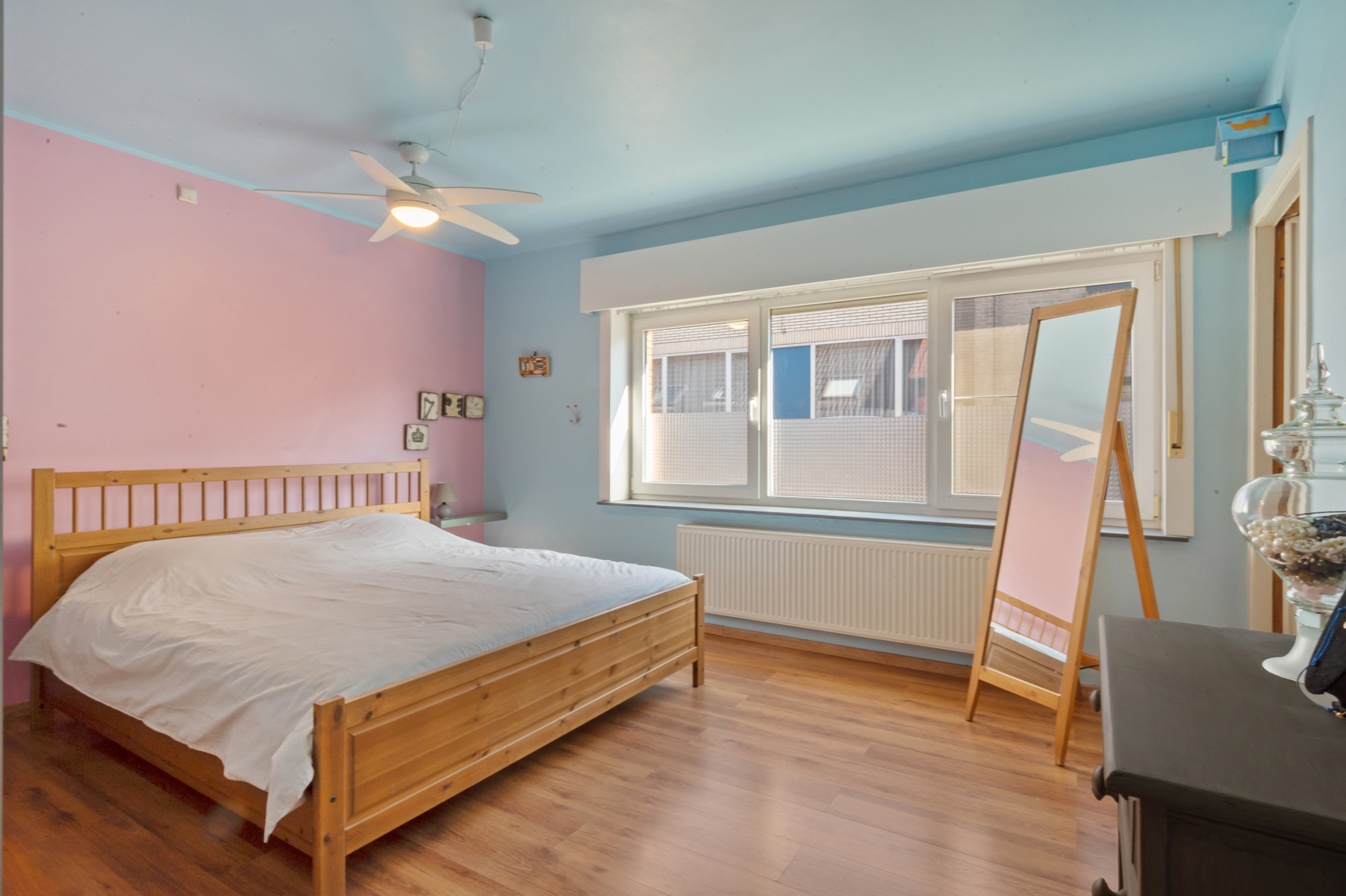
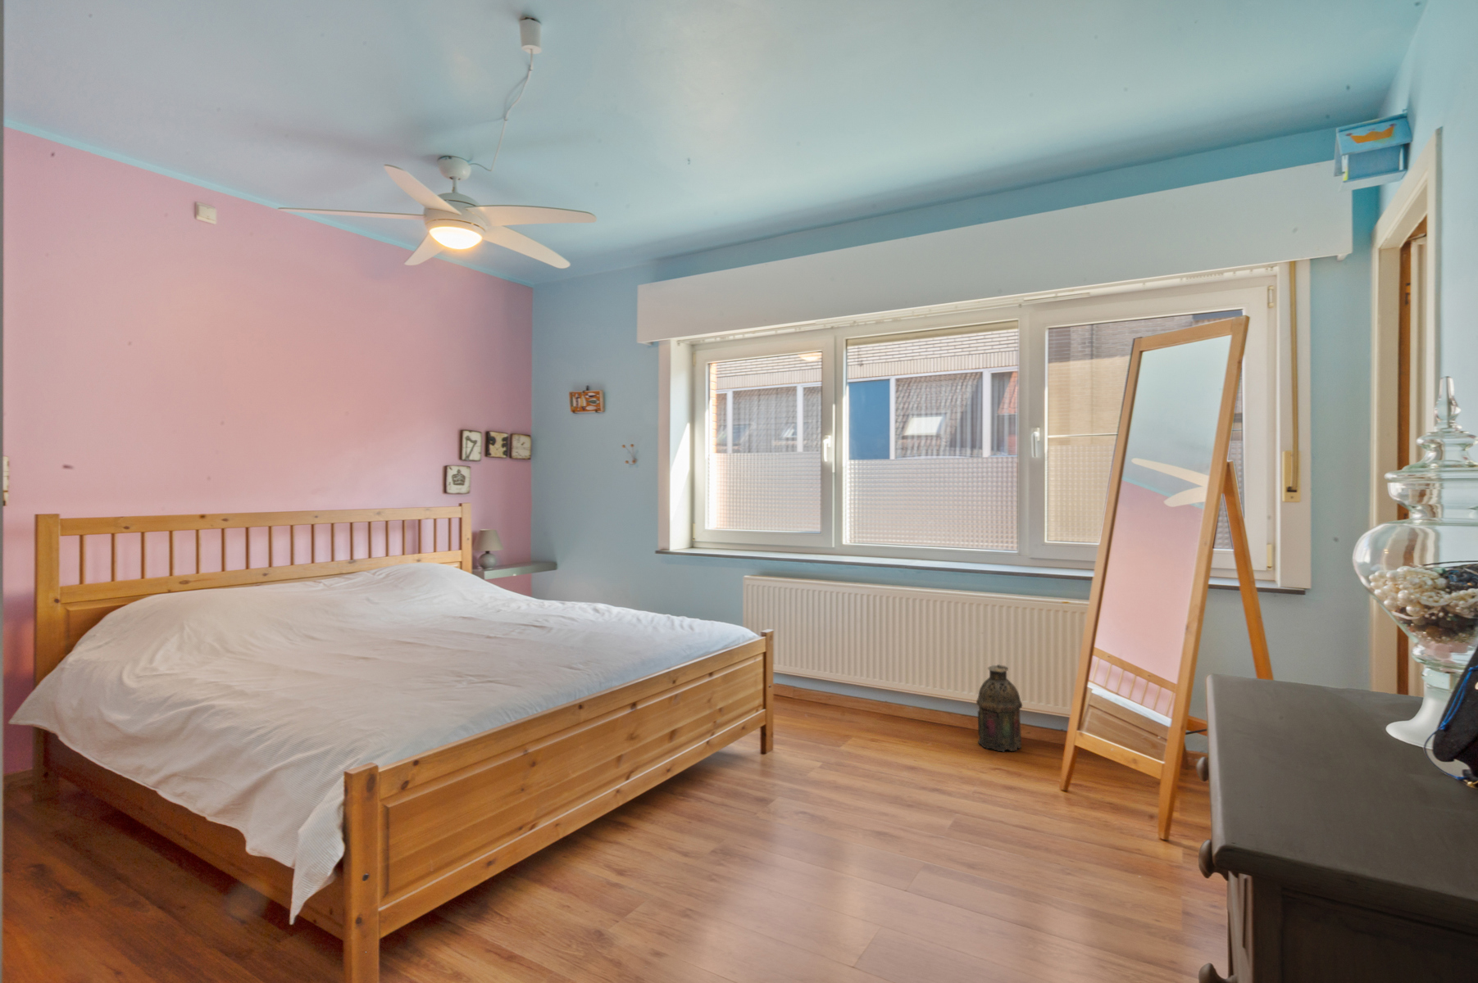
+ lantern (998, 704)
